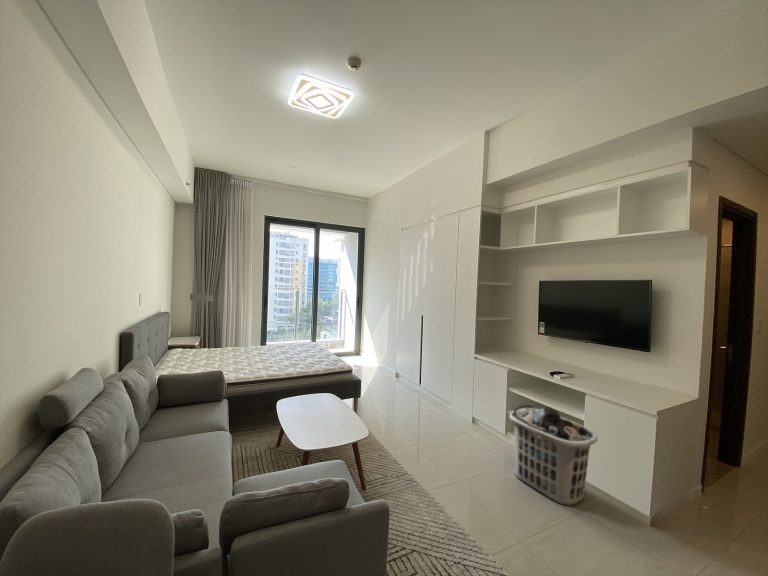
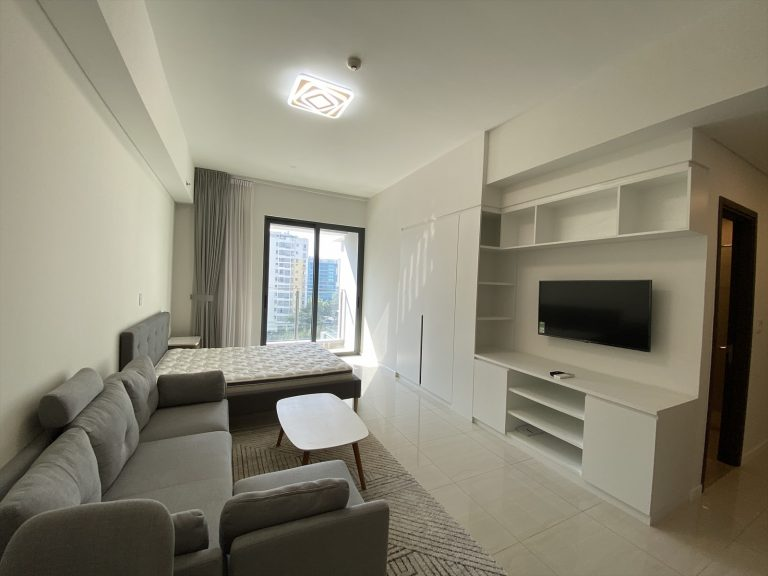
- clothes hamper (549, 448)
